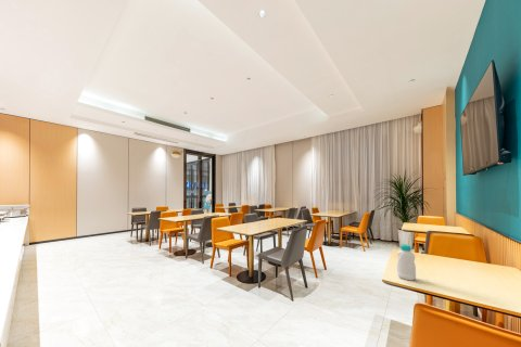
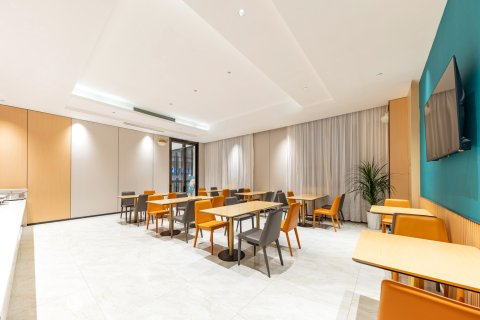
- bottle (406, 261)
